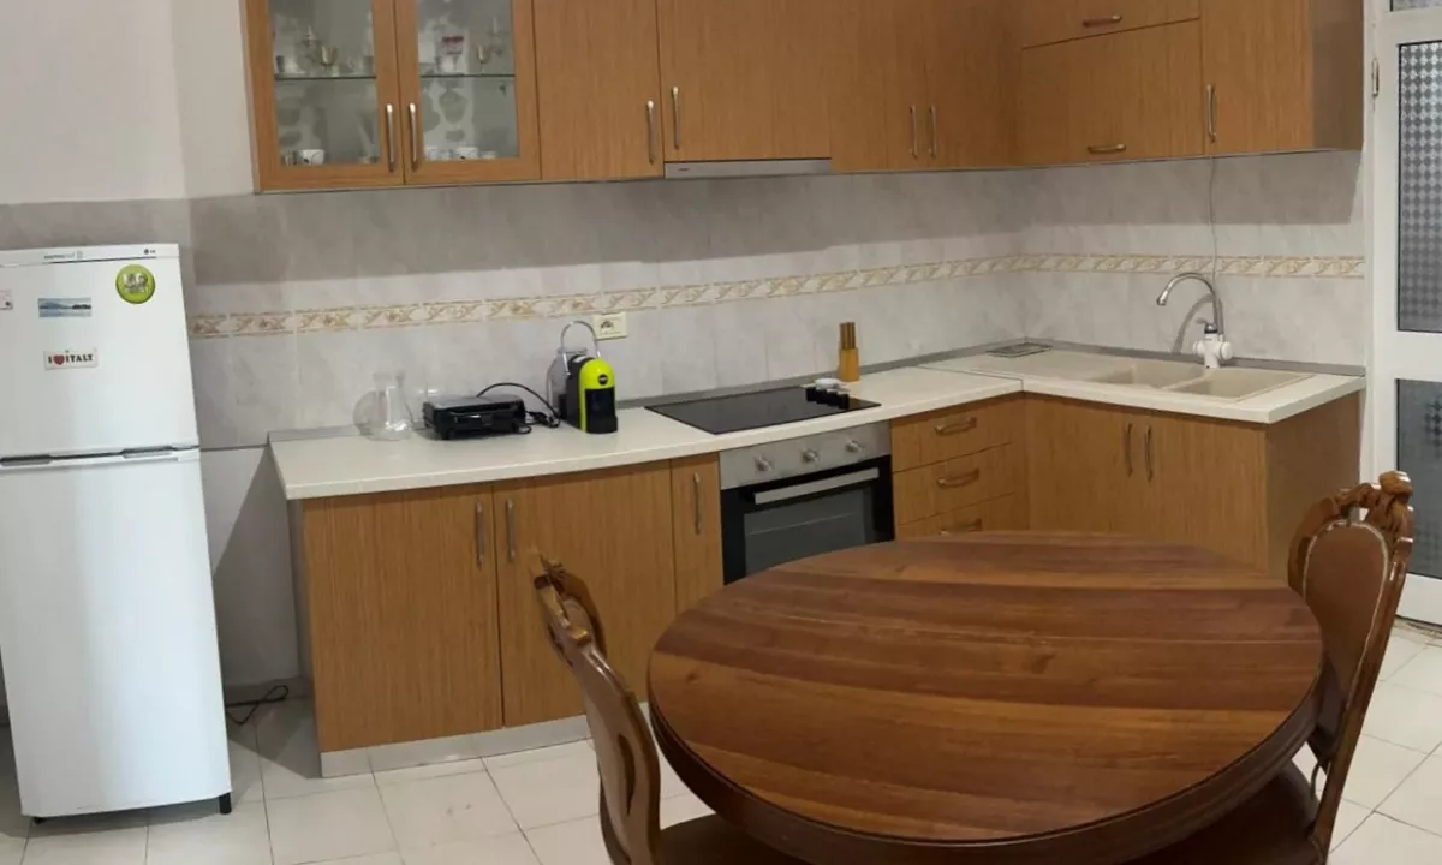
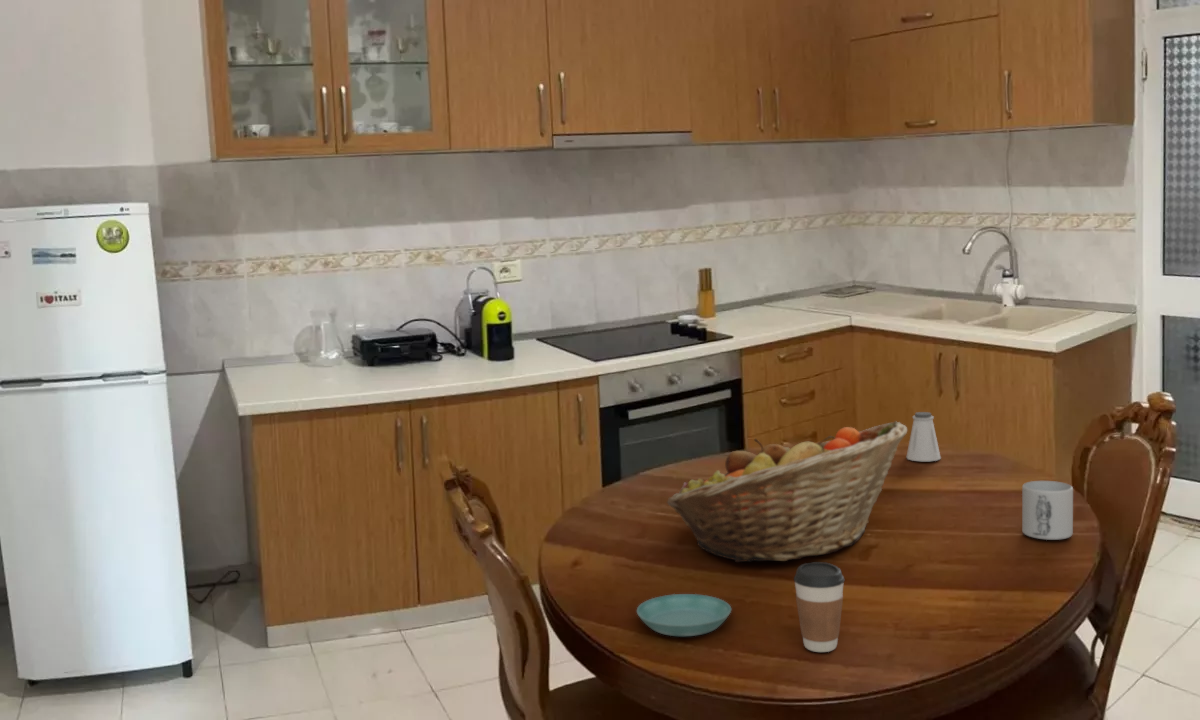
+ fruit basket (790, 483)
+ mug (1047, 507)
+ saucer (684, 616)
+ coffee cup (819, 607)
+ saltshaker (923, 435)
